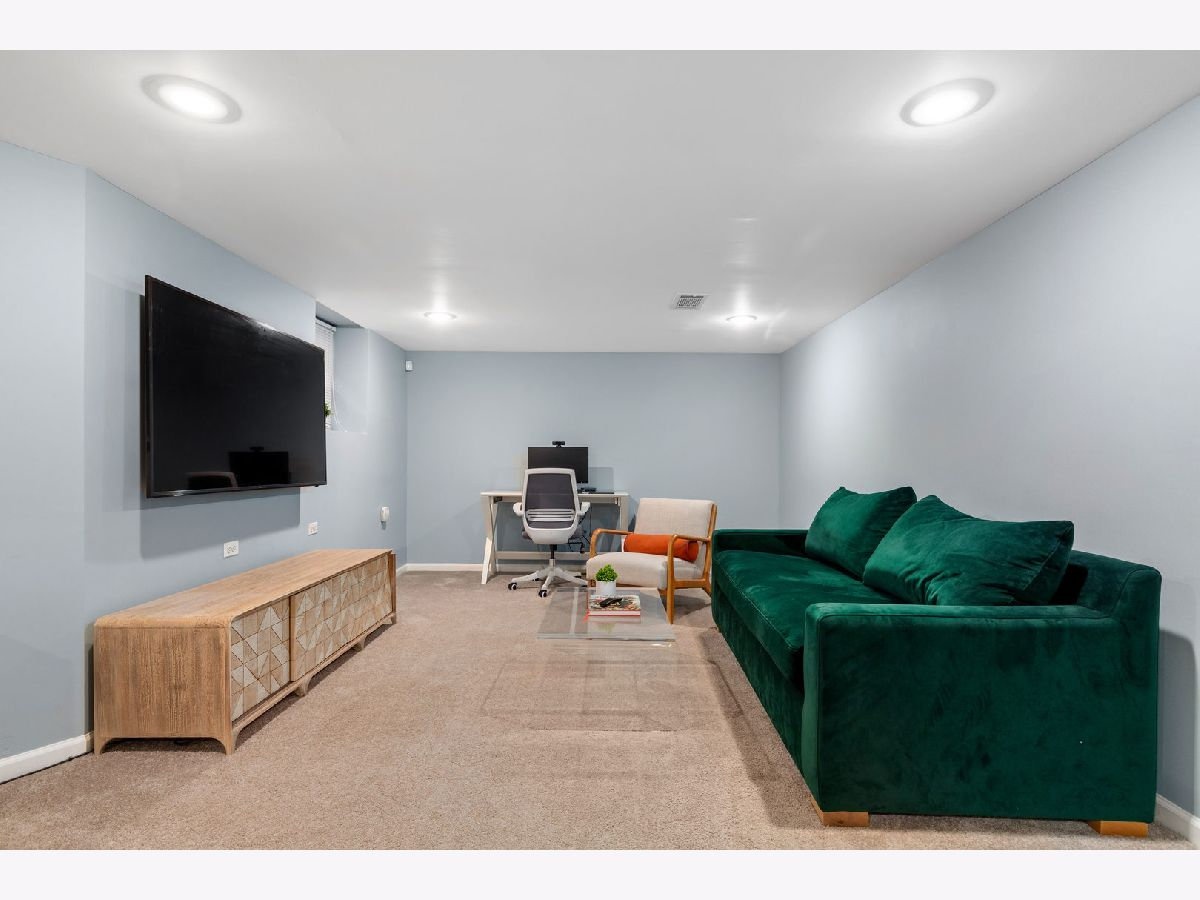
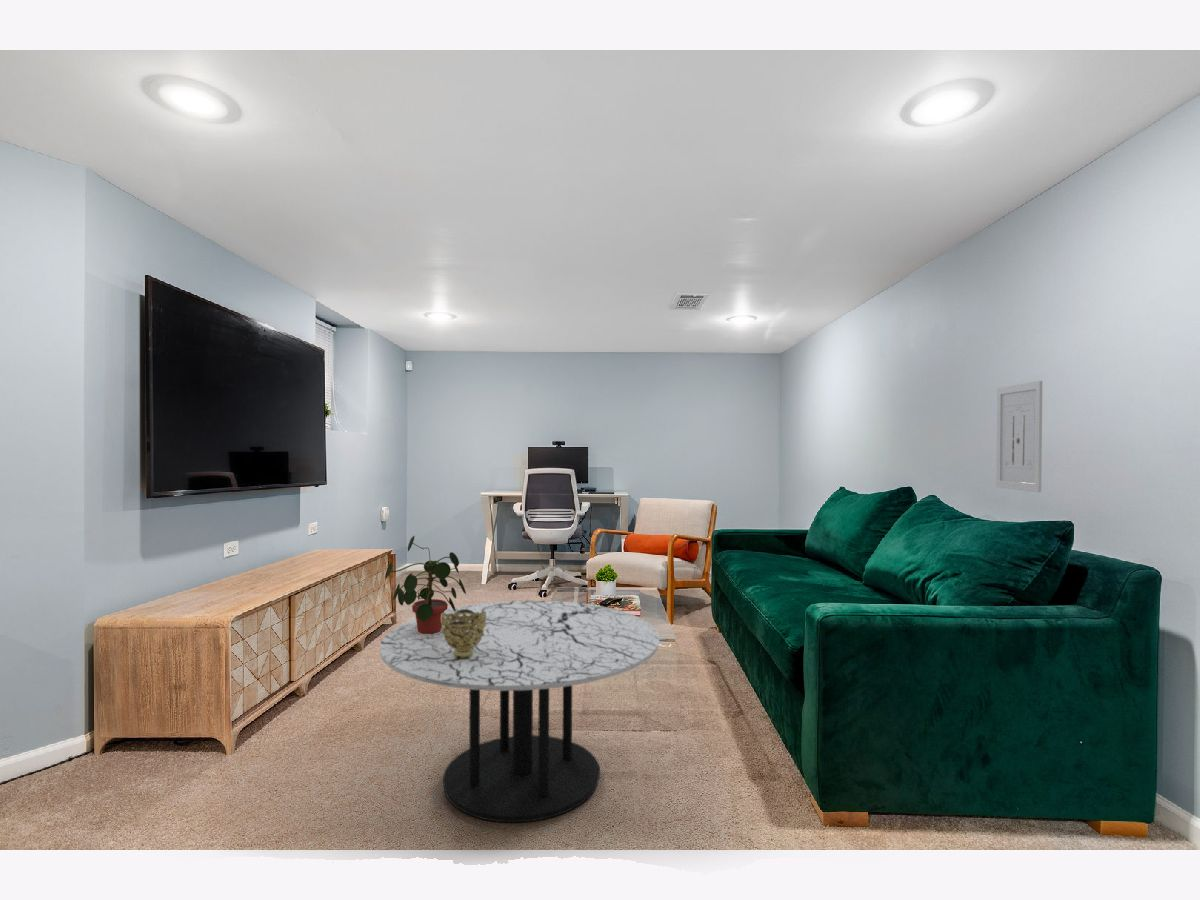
+ wall art (1018, 437)
+ decorative bowl (463, 634)
+ potted plant (423, 584)
+ coffee table (522, 707)
